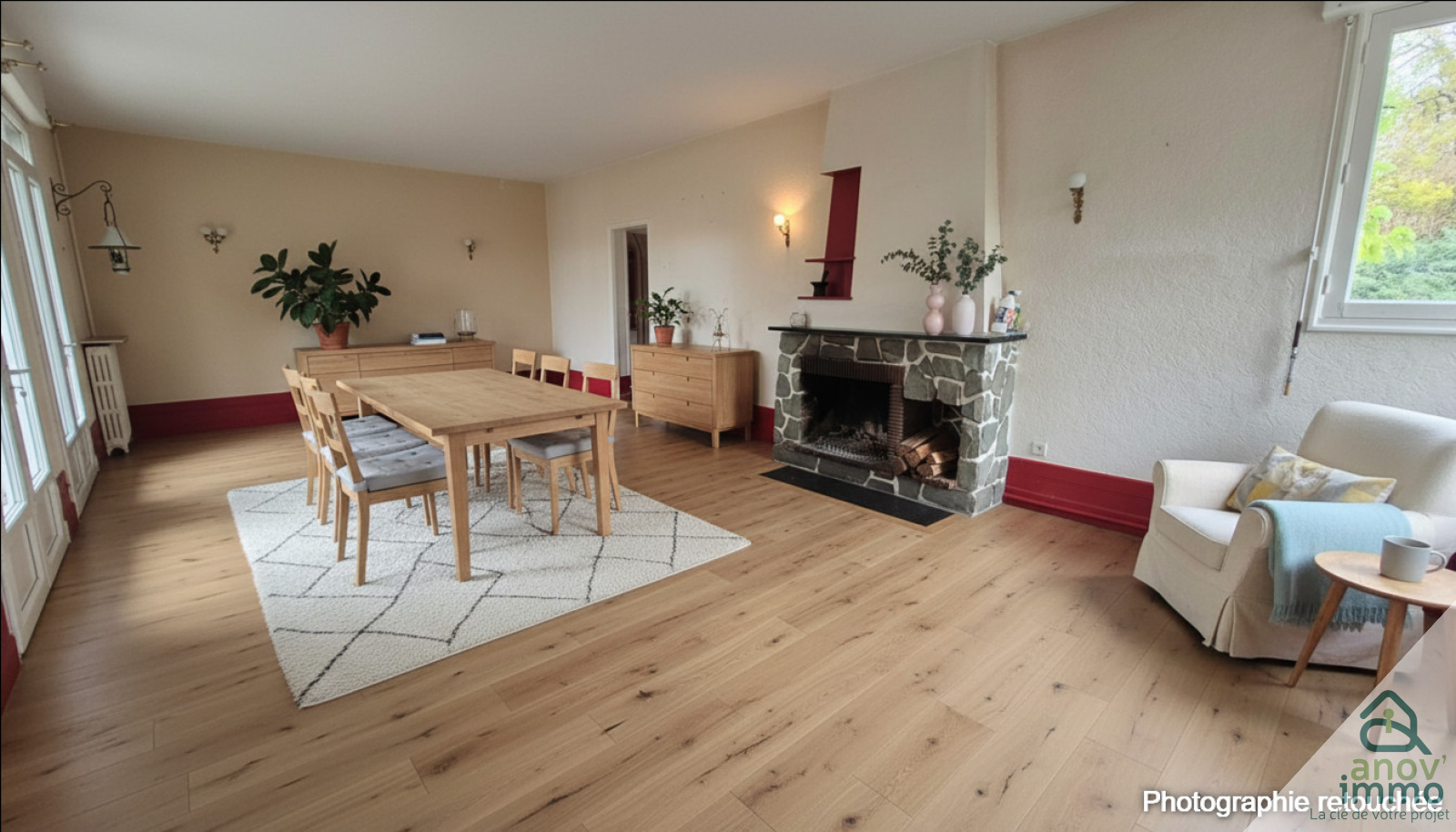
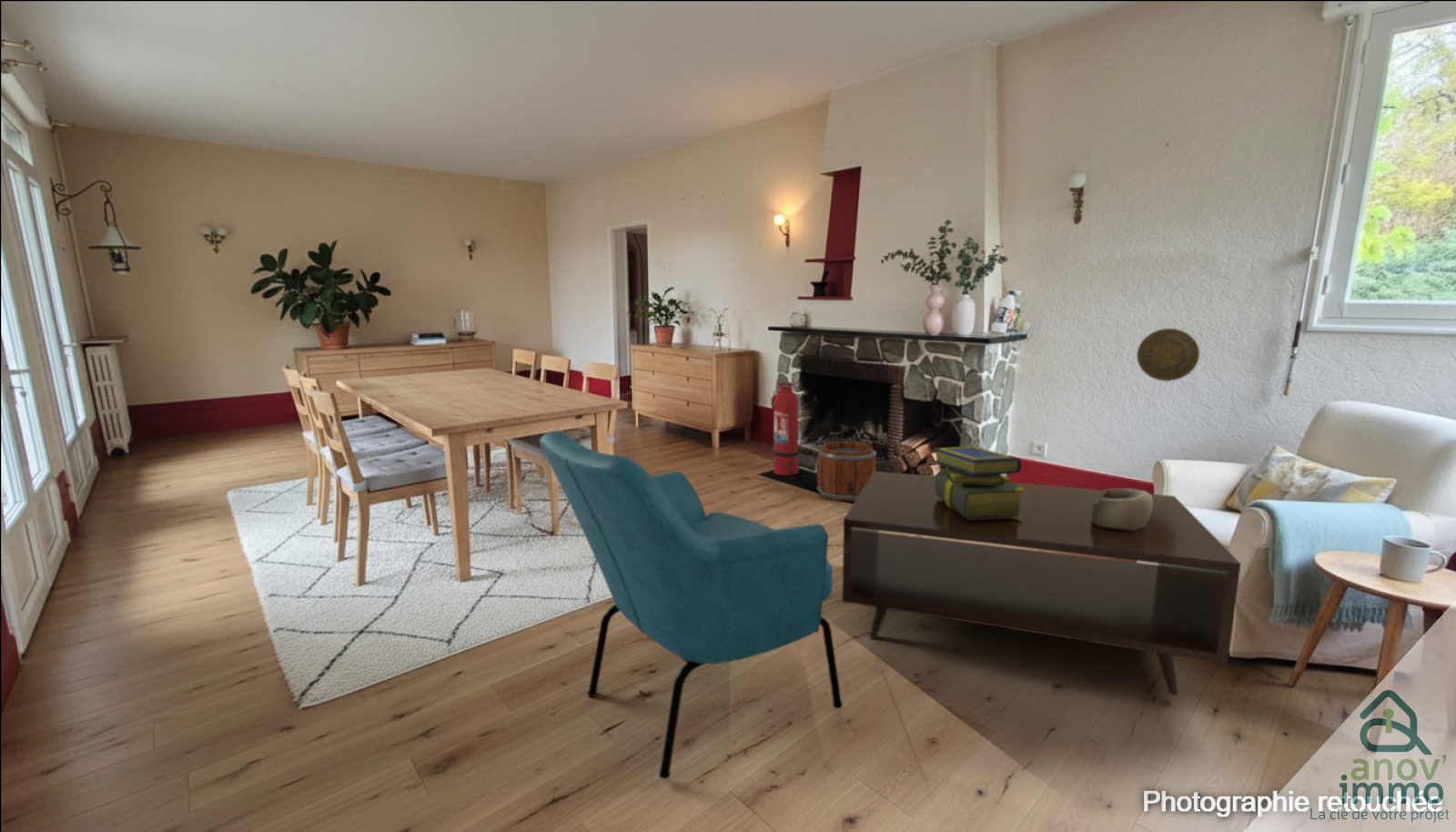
+ bucket (846, 471)
+ stack of books (974, 479)
+ coffee table (1012, 568)
+ armchair (690, 569)
+ decorative plate (1167, 354)
+ decorative bowl (1121, 506)
+ fire extinguisher (784, 428)
